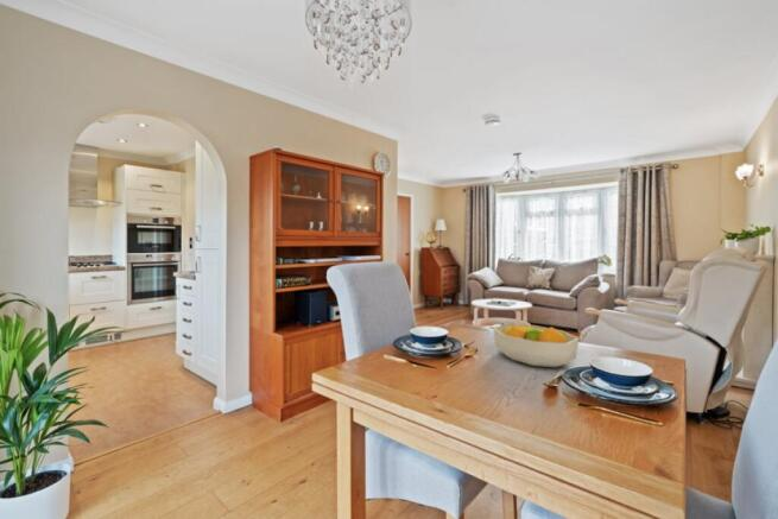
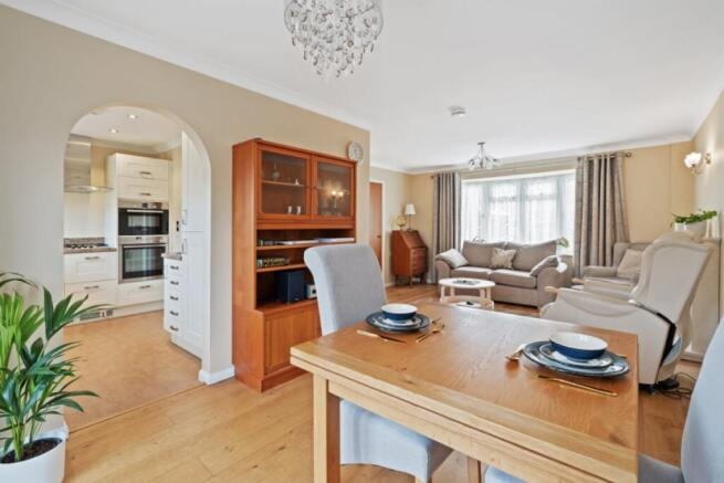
- fruit bowl (532, 338)
